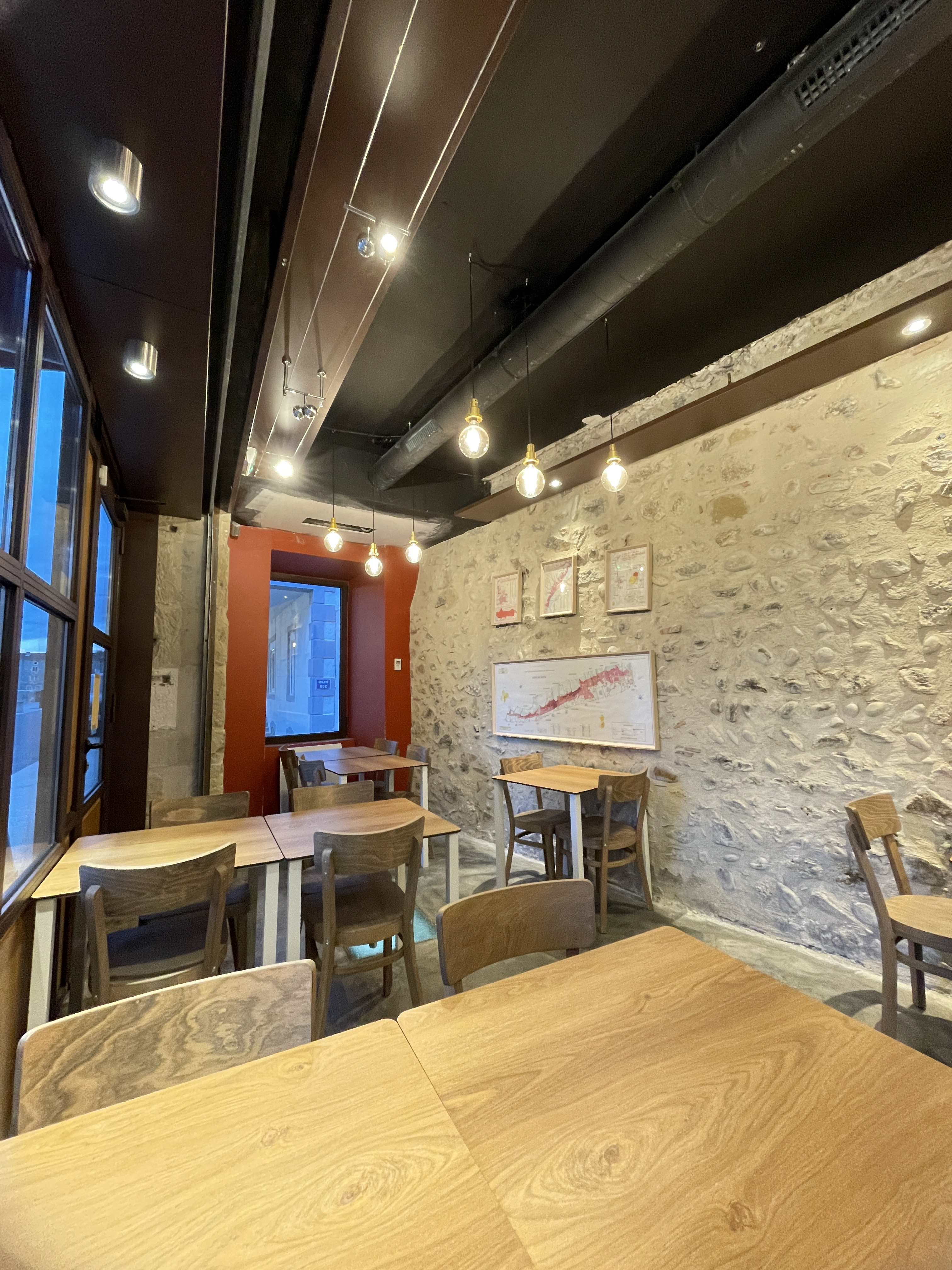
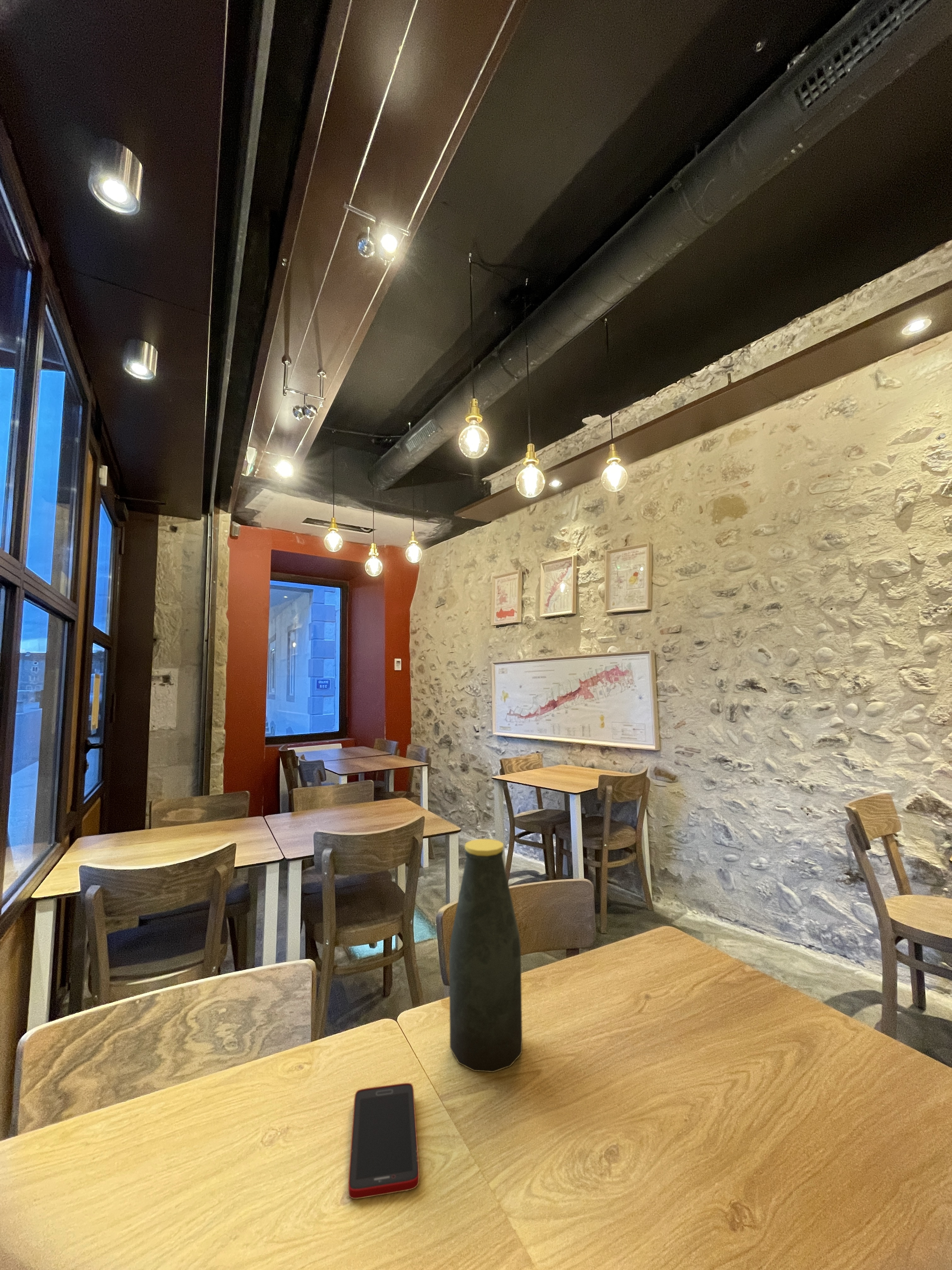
+ cell phone (384, 1135)
+ bottle (485, 944)
